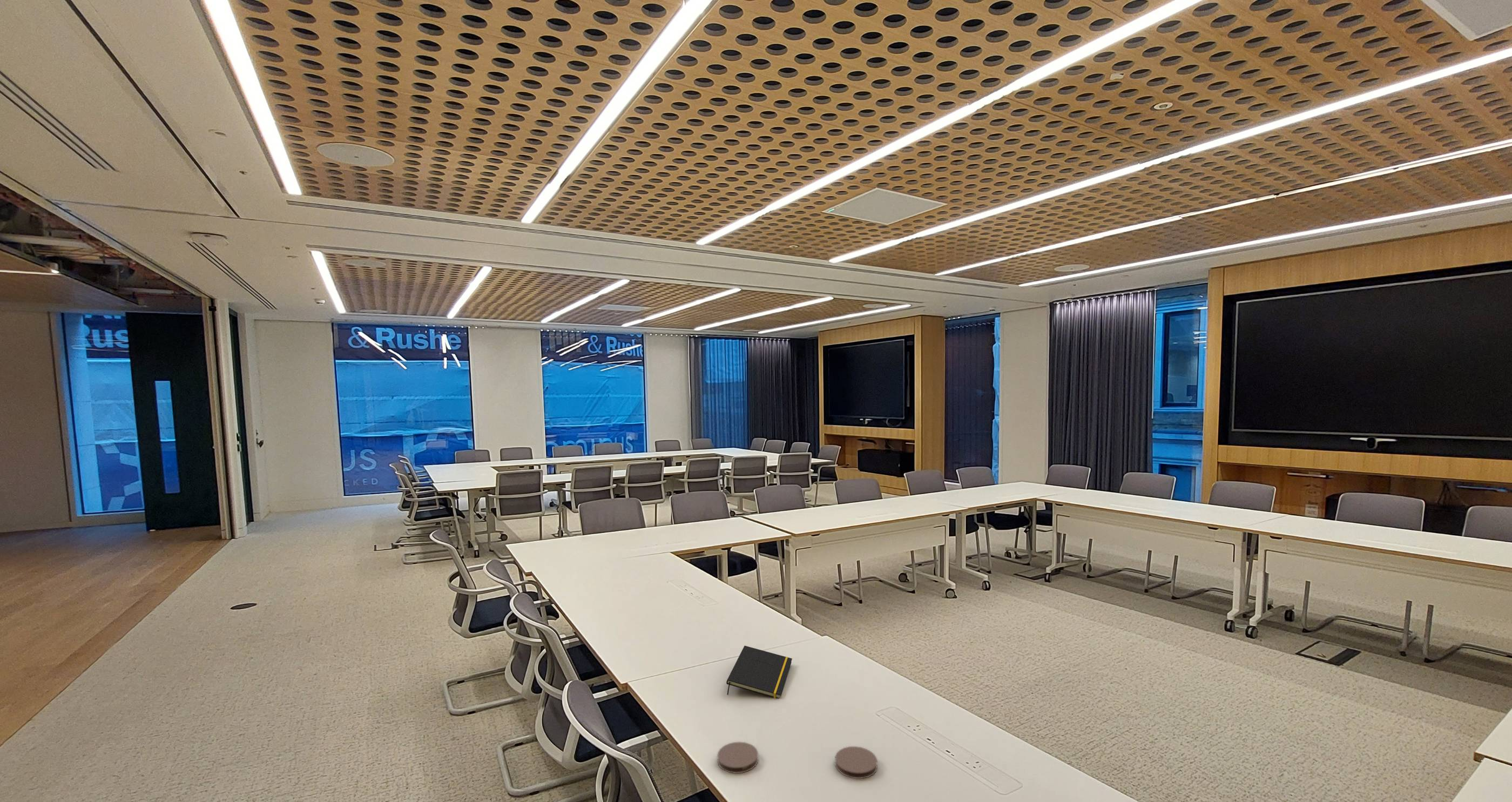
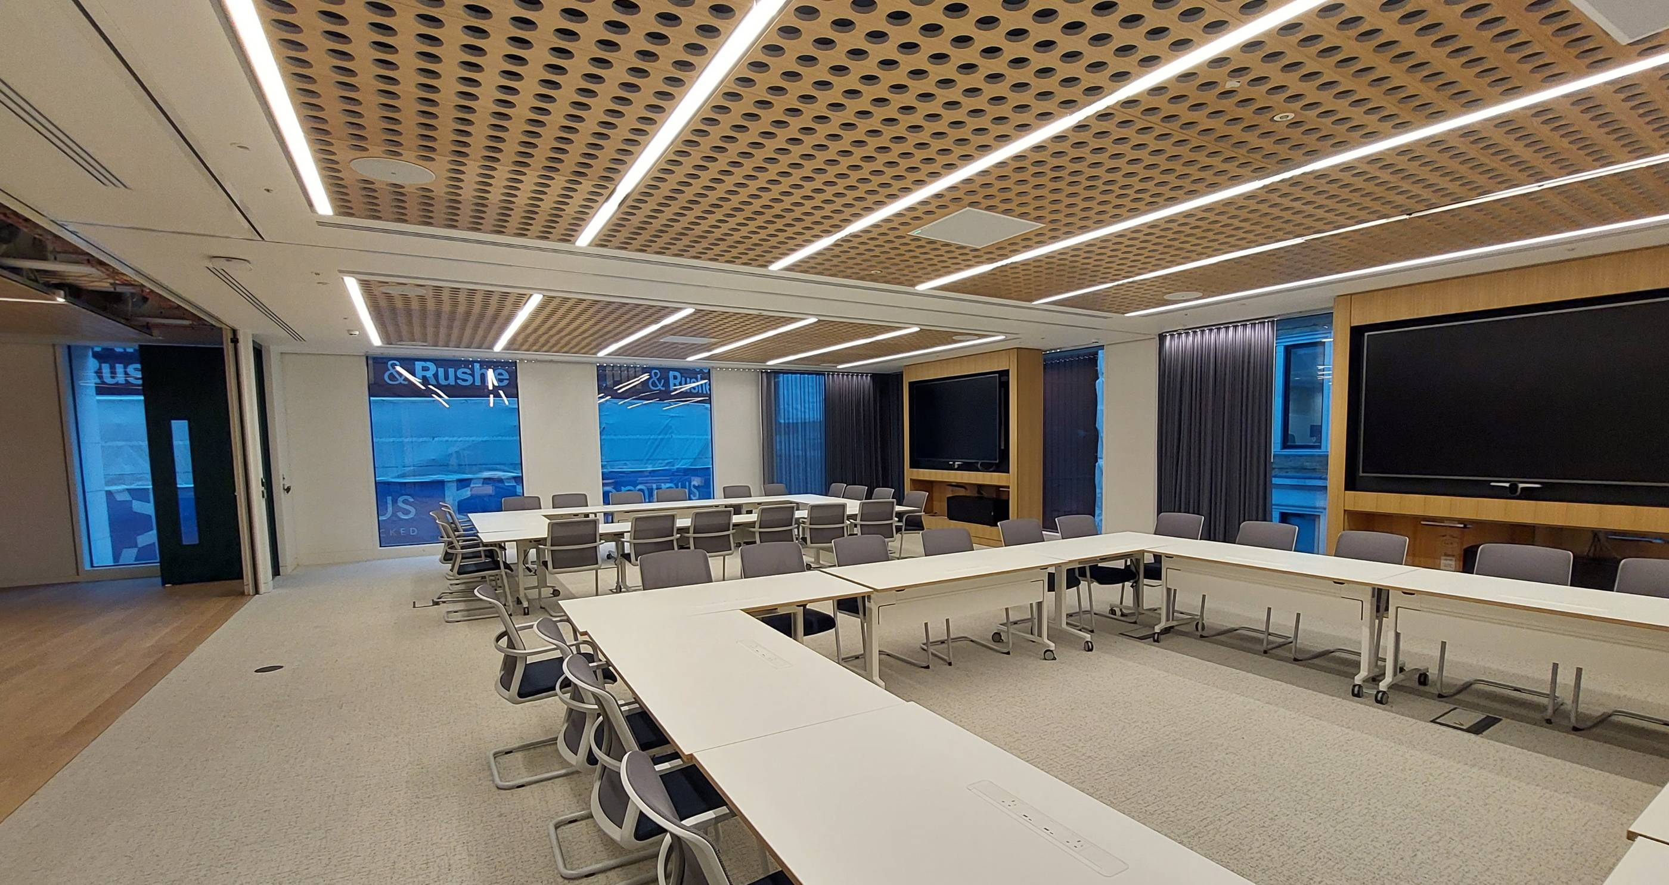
- notepad (761, 670)
- coaster (738, 757)
- coaster (856, 761)
